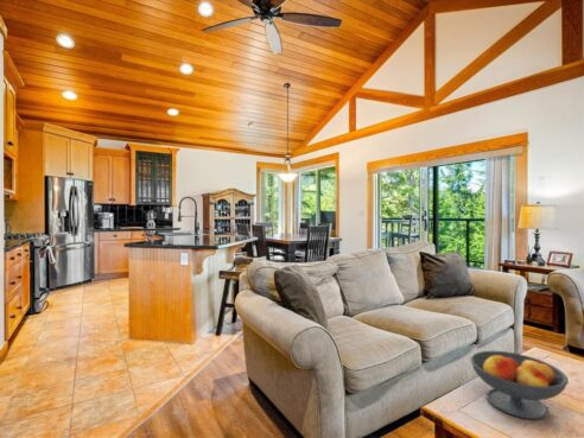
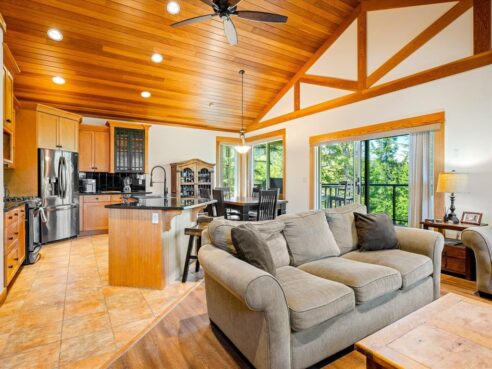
- fruit bowl (515, 379)
